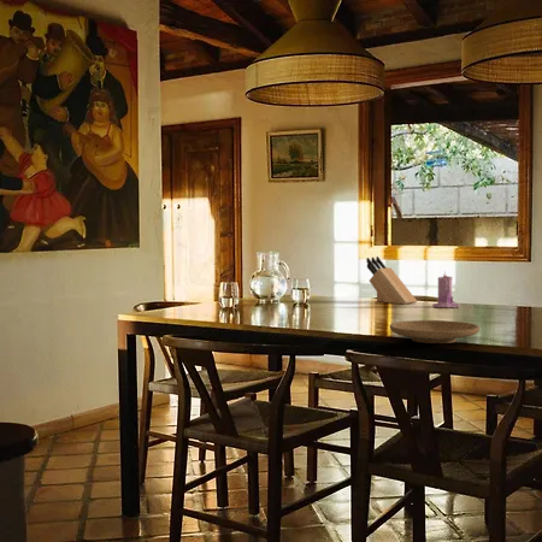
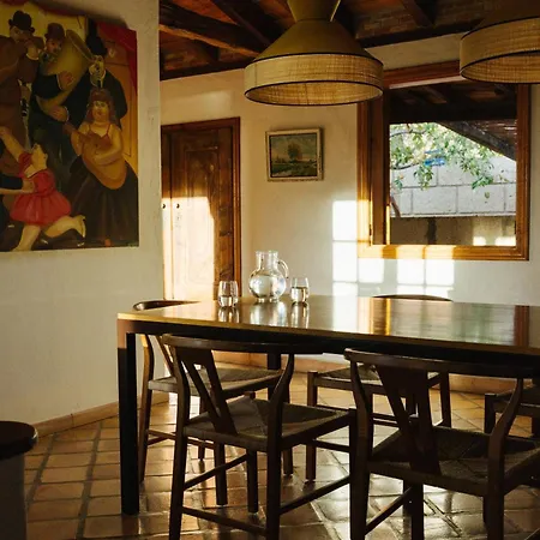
- knife block (389, 279)
- candle (444, 288)
- plate (434, 332)
